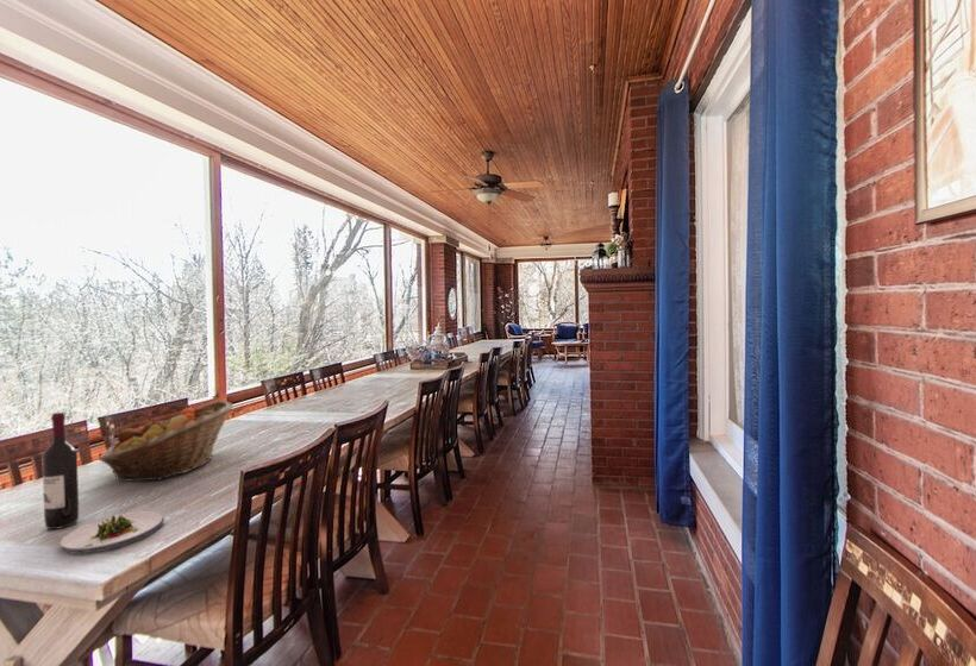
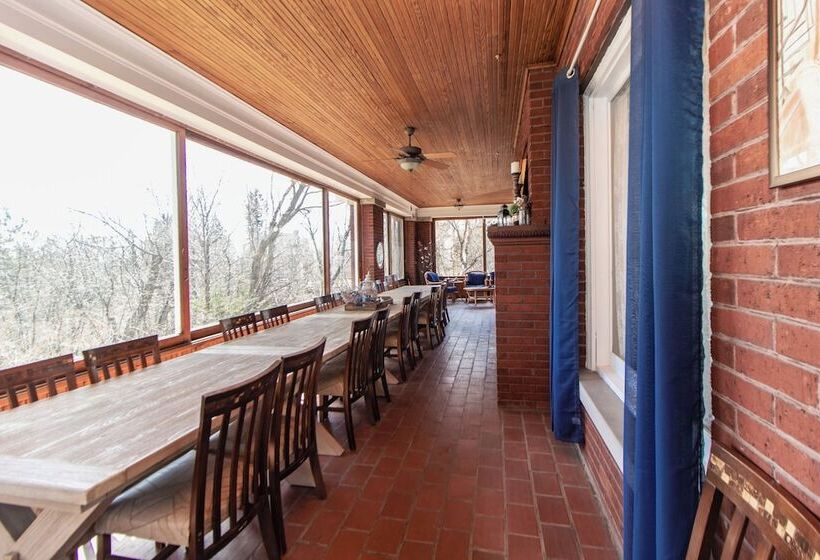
- wine bottle (60, 469)
- fruit basket (171, 436)
- salad plate (114, 526)
